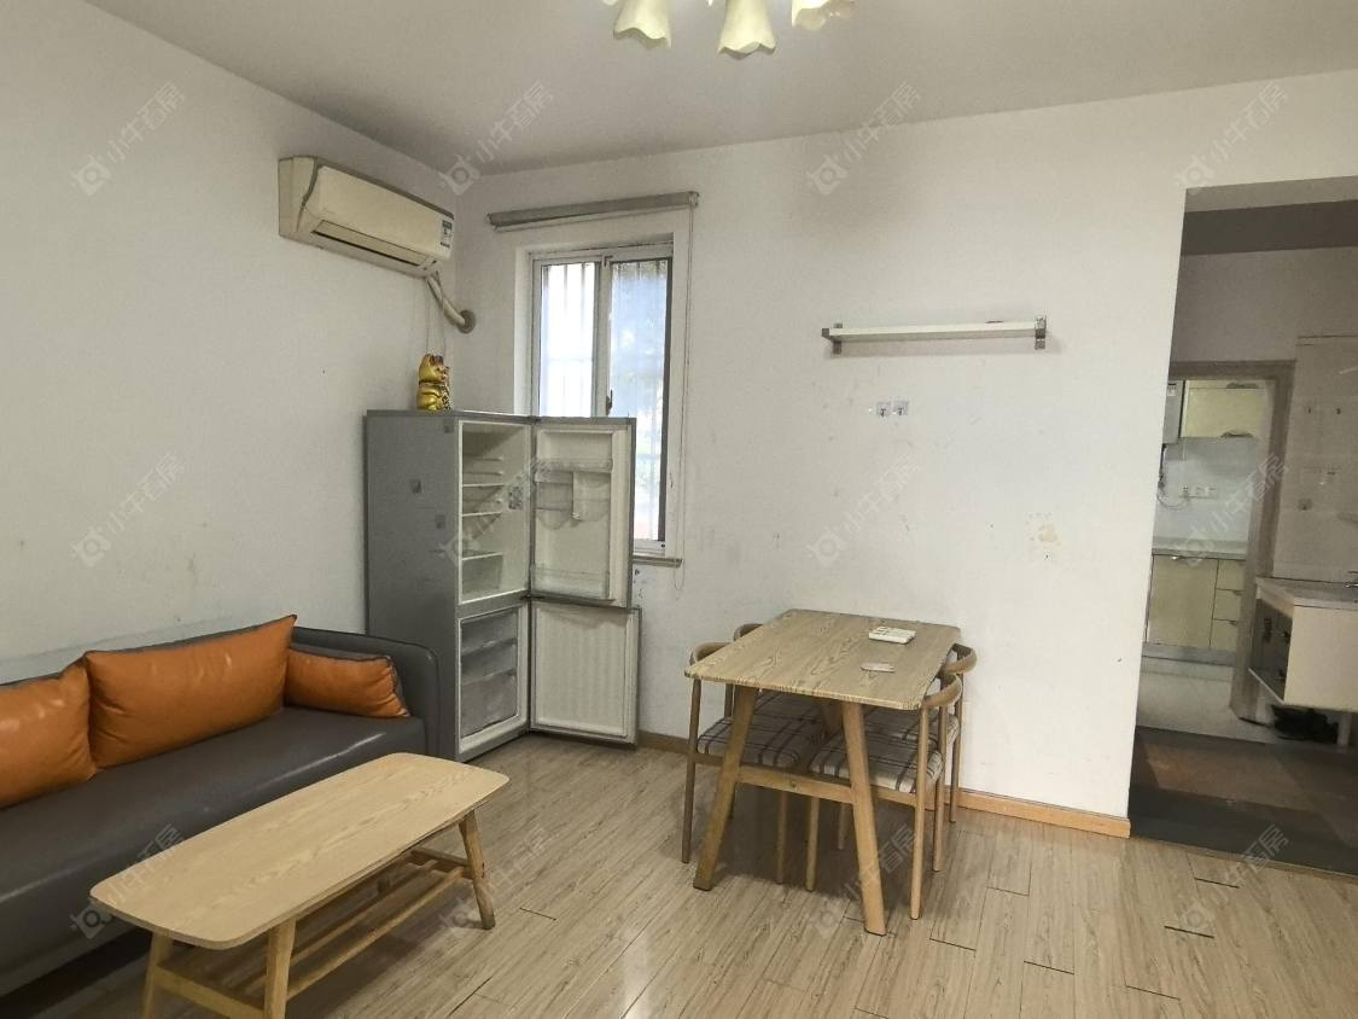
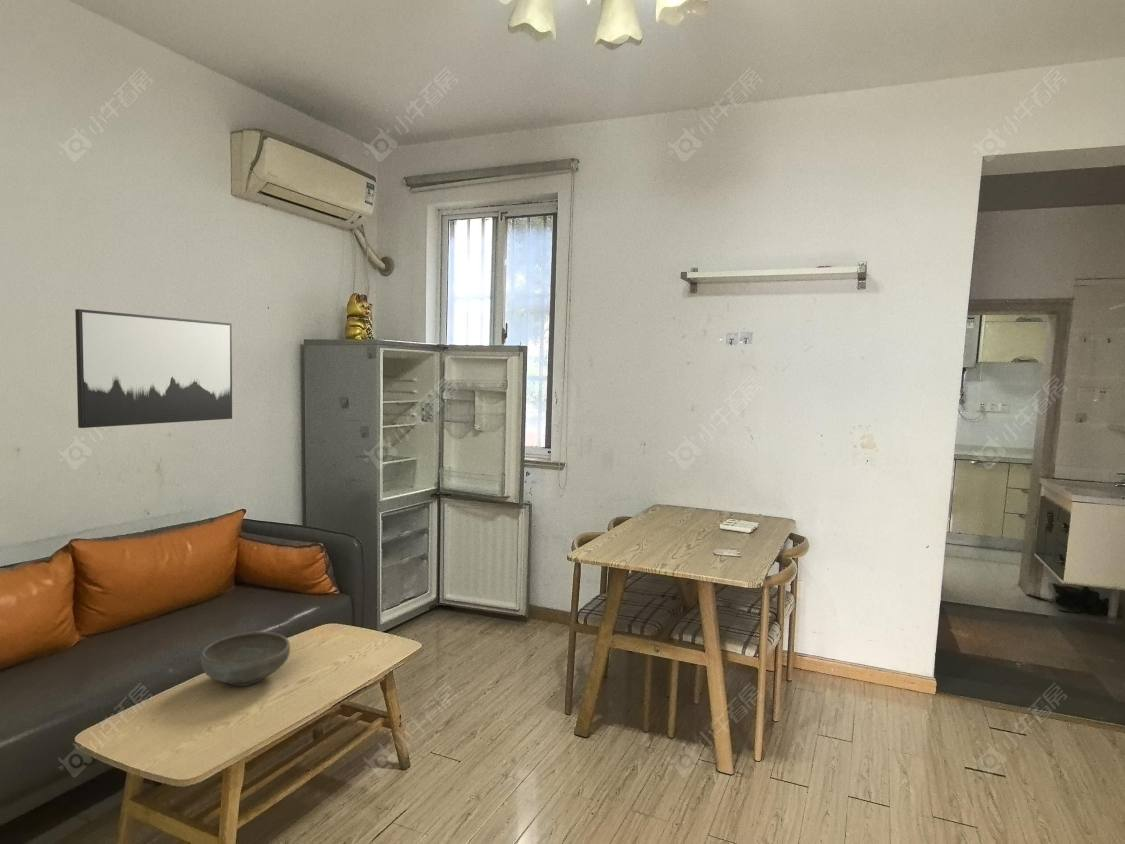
+ wall art (162, 370)
+ bowl (246, 662)
